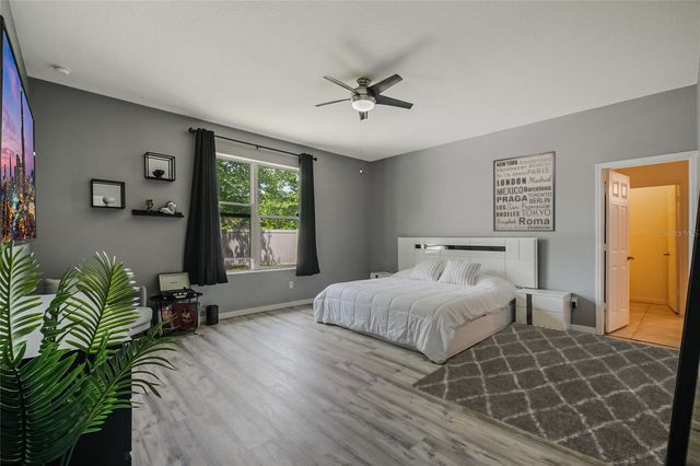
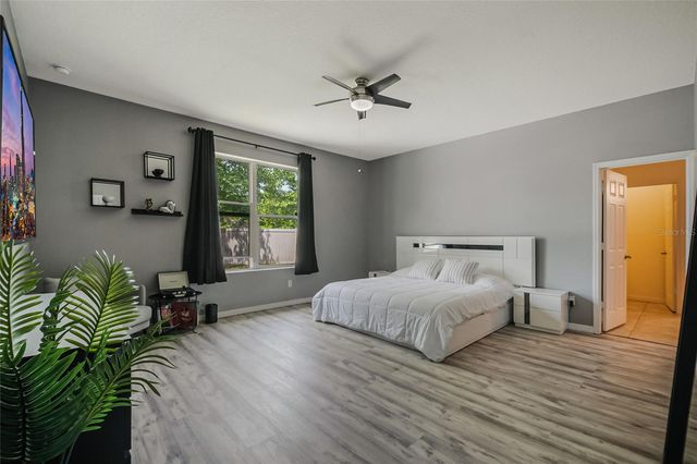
- wall art (522, 194)
- rug (560, 366)
